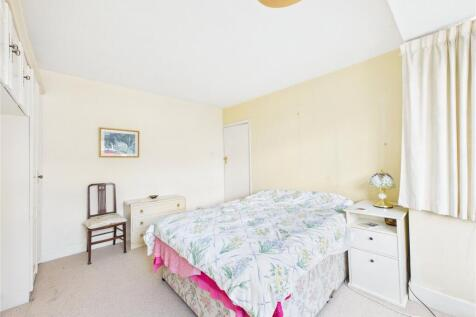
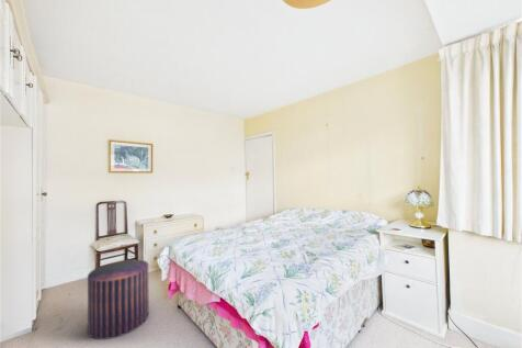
+ stool (120, 294)
